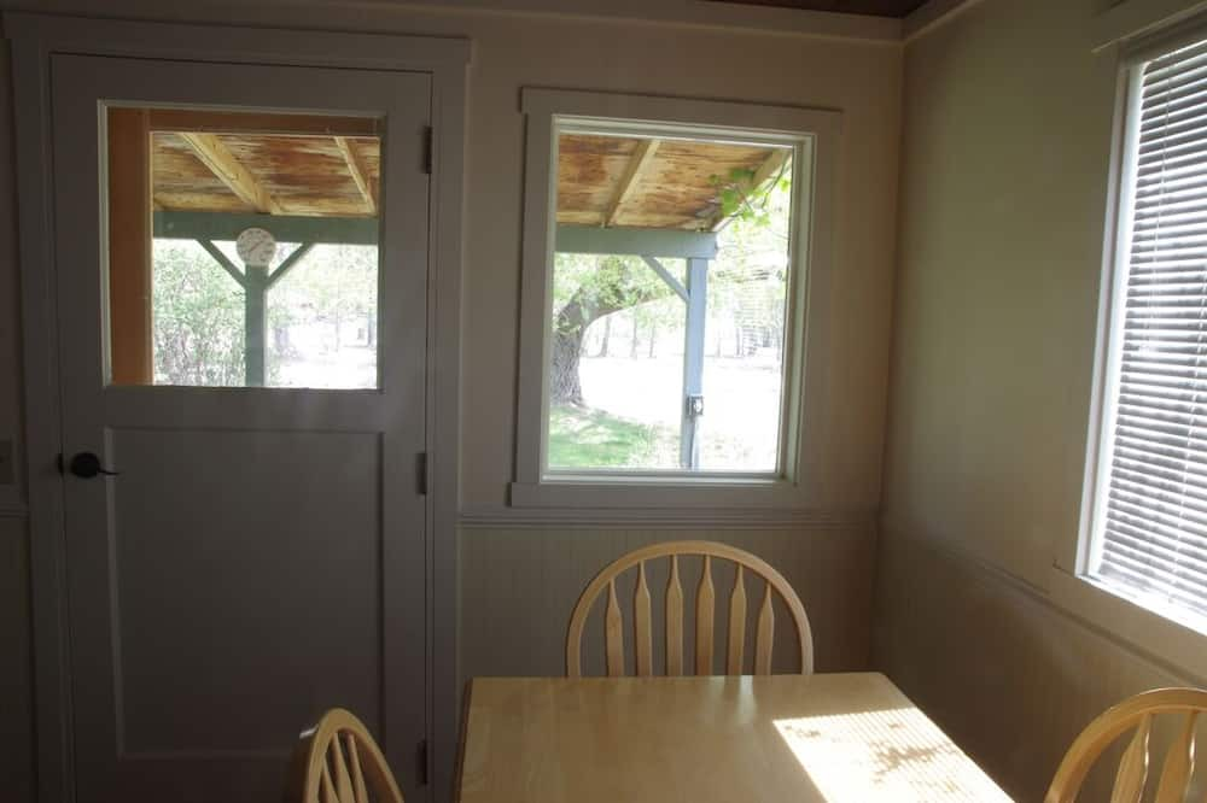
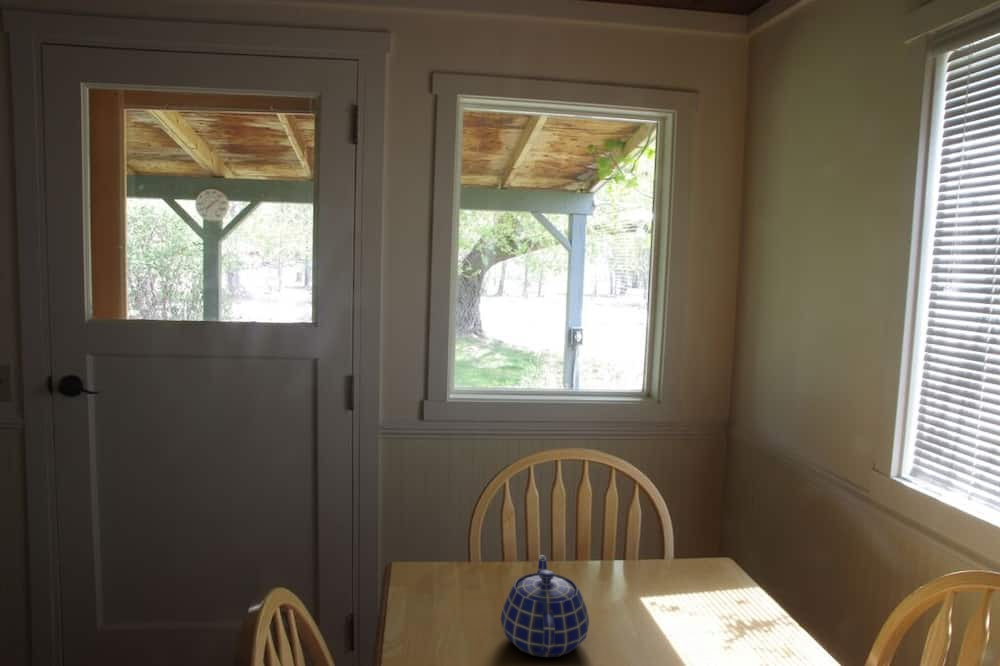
+ teapot (544, 604)
